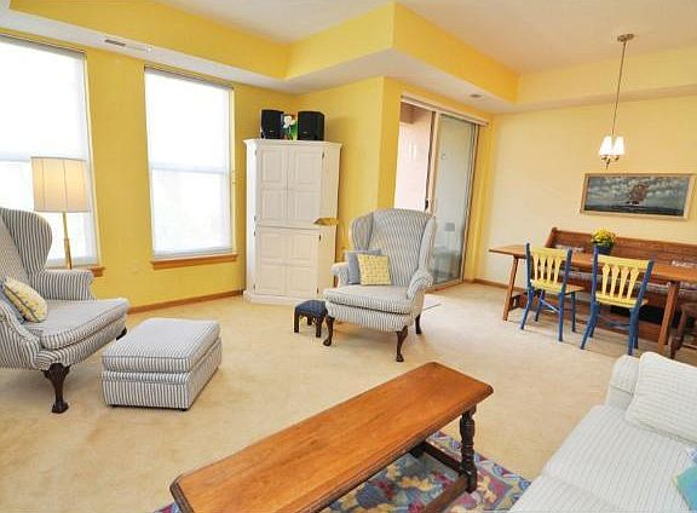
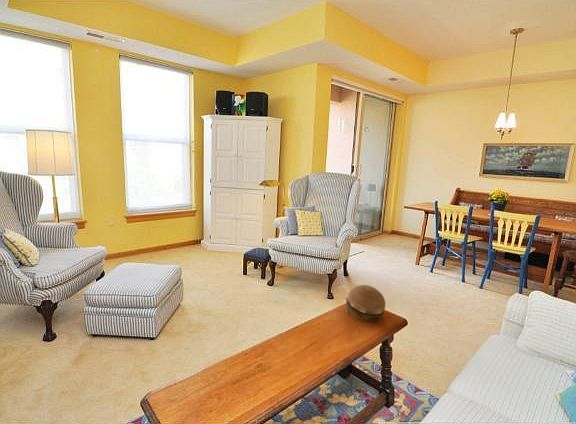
+ decorative bowl (365, 300)
